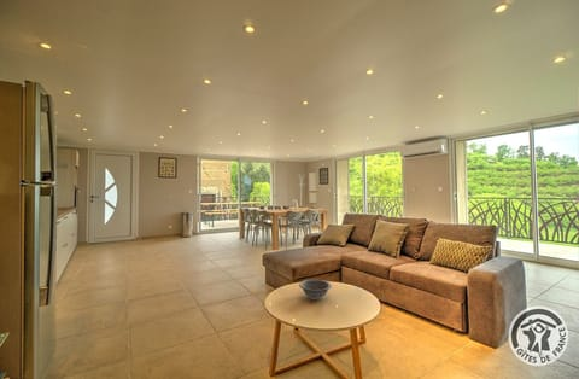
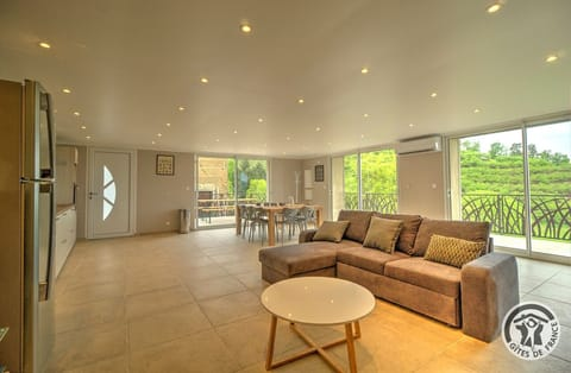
- decorative bowl (315, 290)
